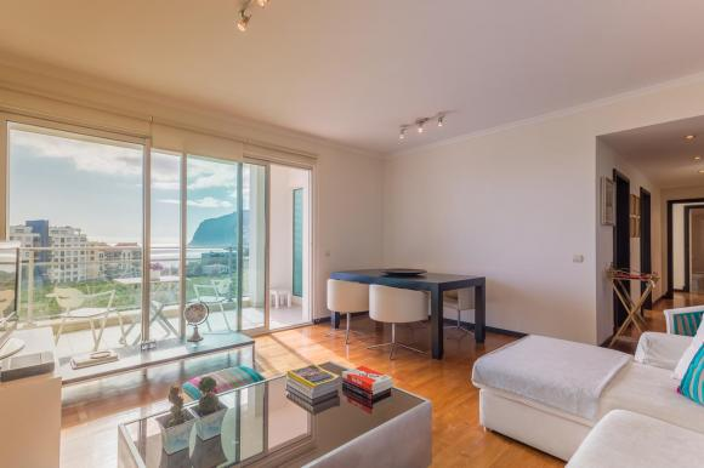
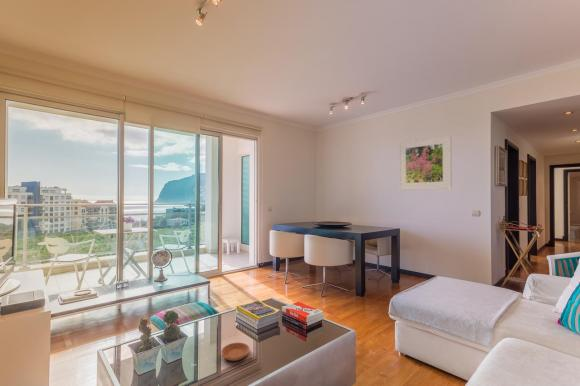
+ saucer (235, 352)
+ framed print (423, 164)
